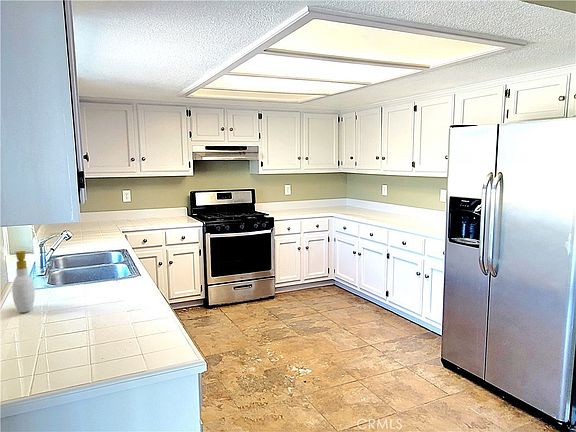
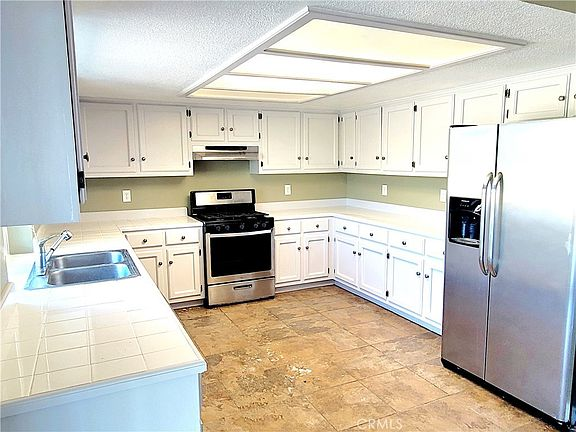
- soap bottle (24, 280)
